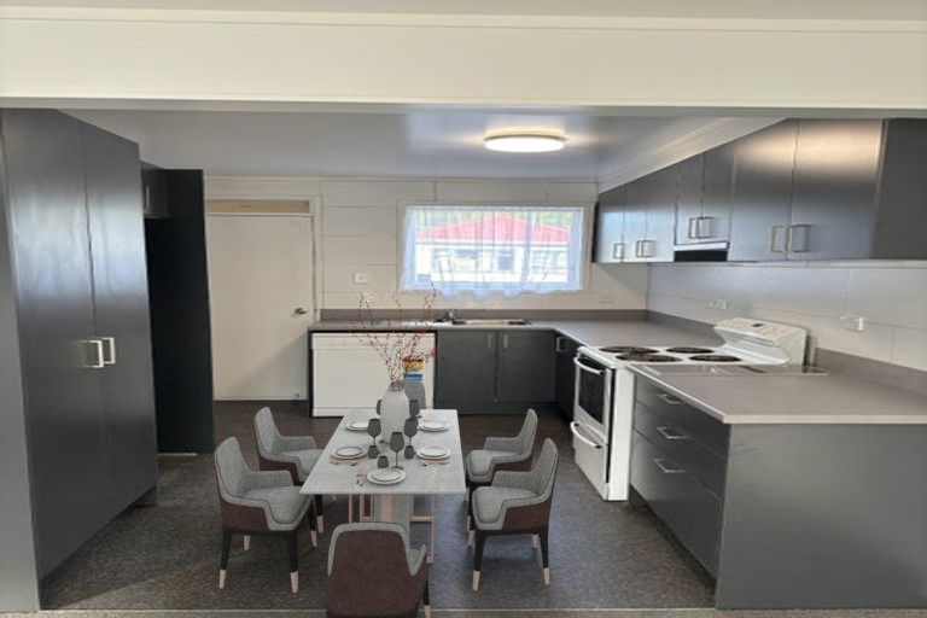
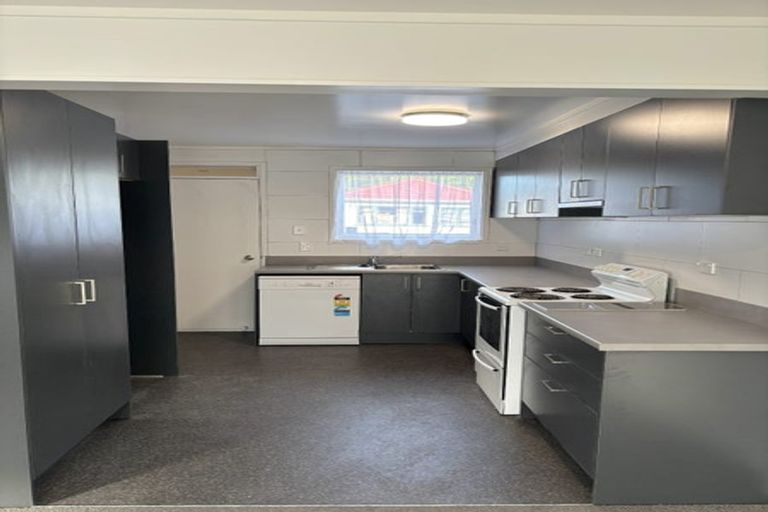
- dining table (395, 412)
